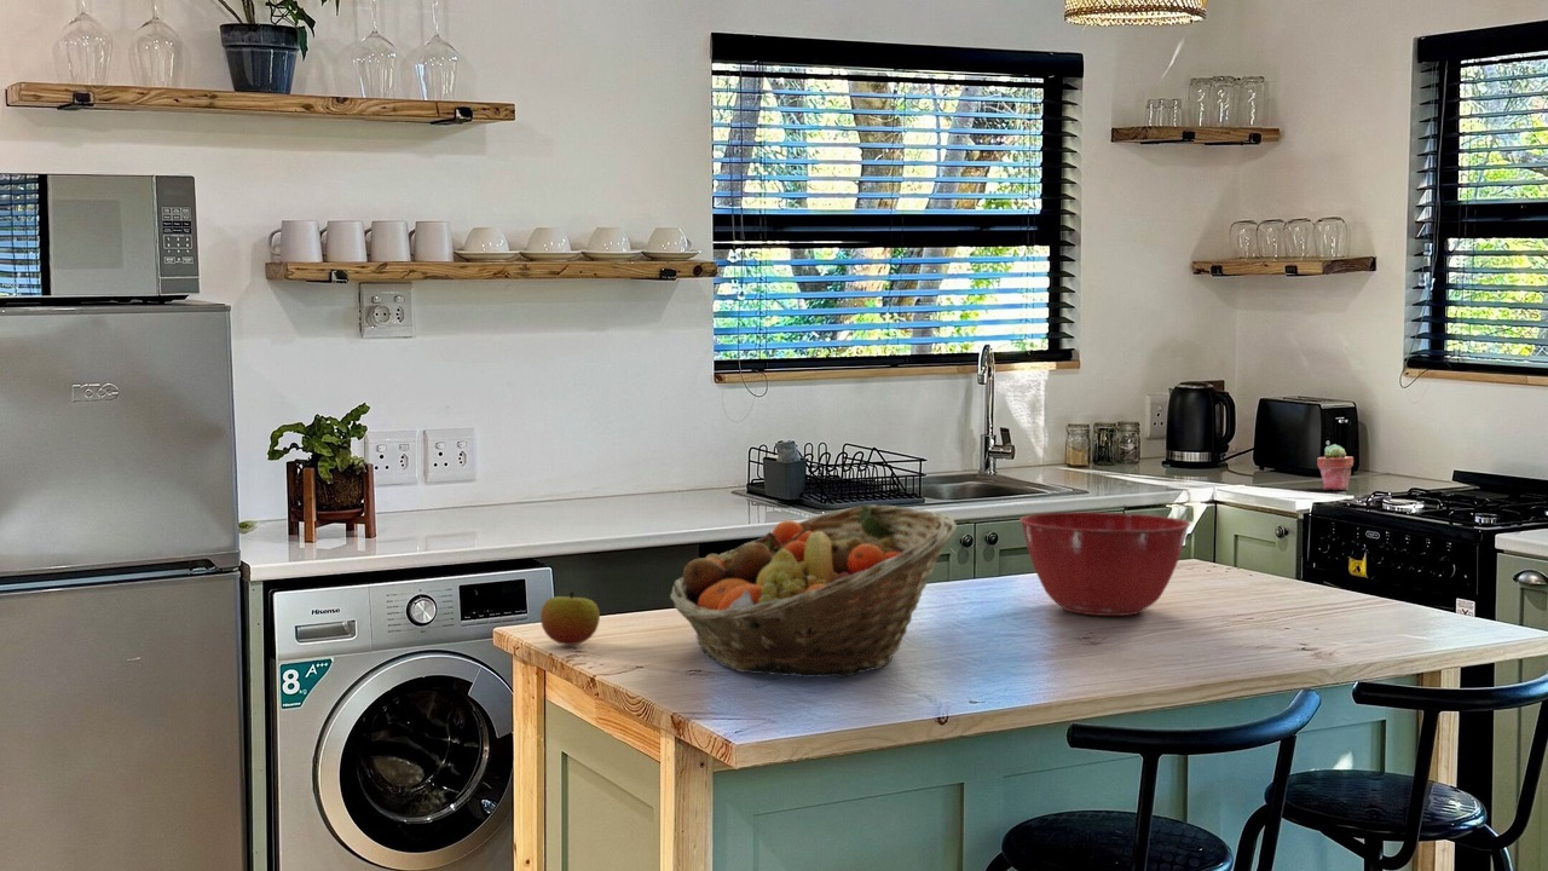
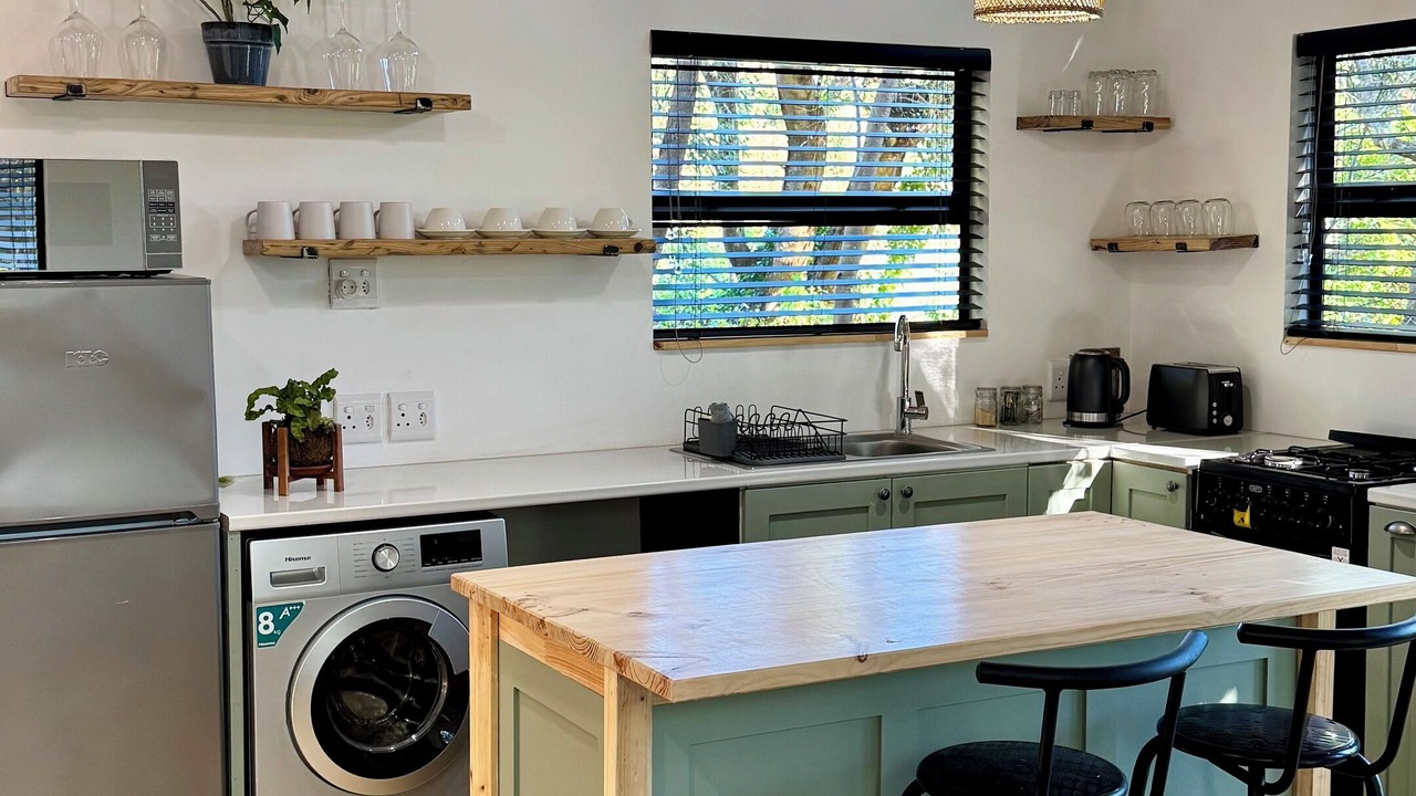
- mixing bowl (1103, 564)
- apple (570, 617)
- fruit basket (811, 583)
- potted succulent (1335, 466)
